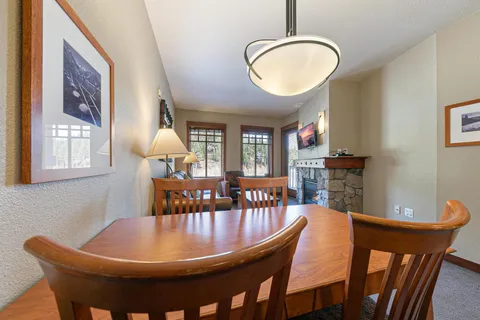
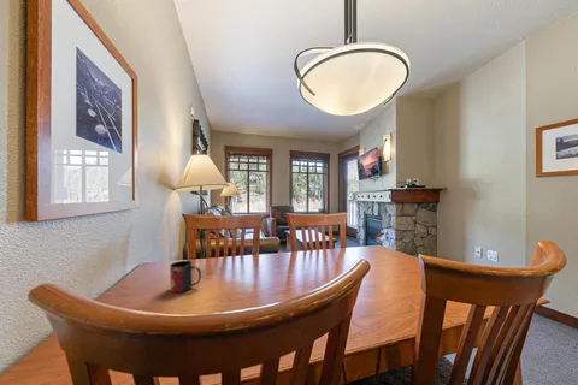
+ mug (185, 276)
